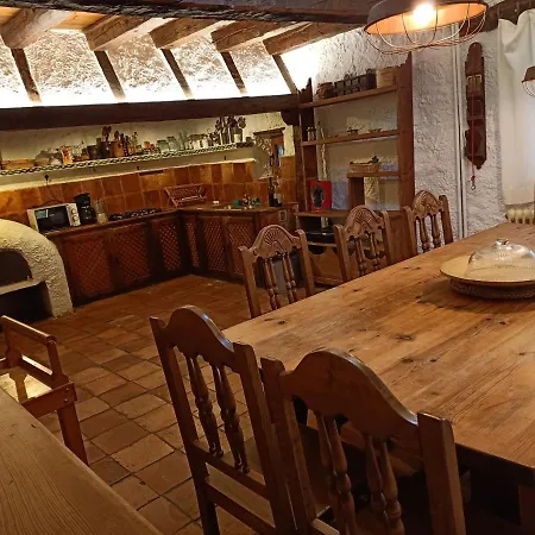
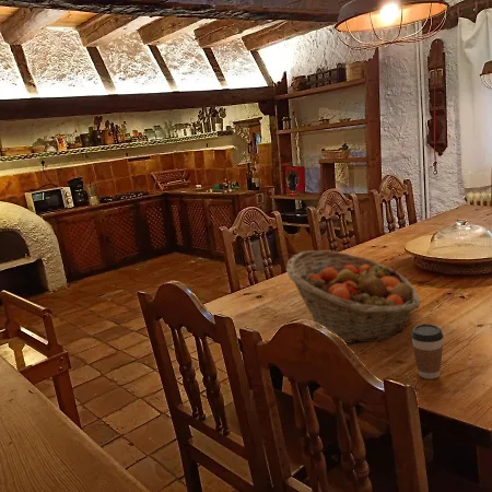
+ coffee cup (427, 352)
+ fruit basket (352, 289)
